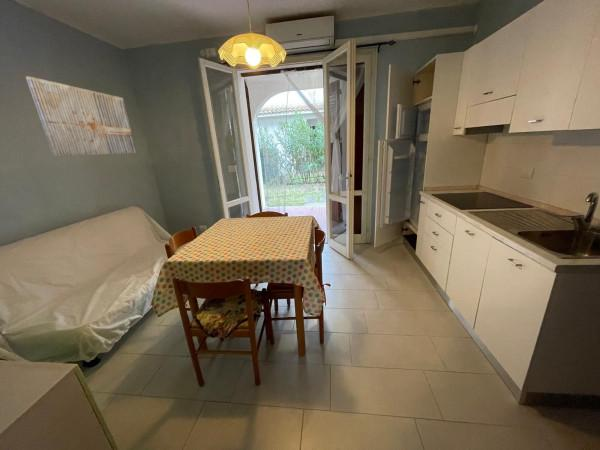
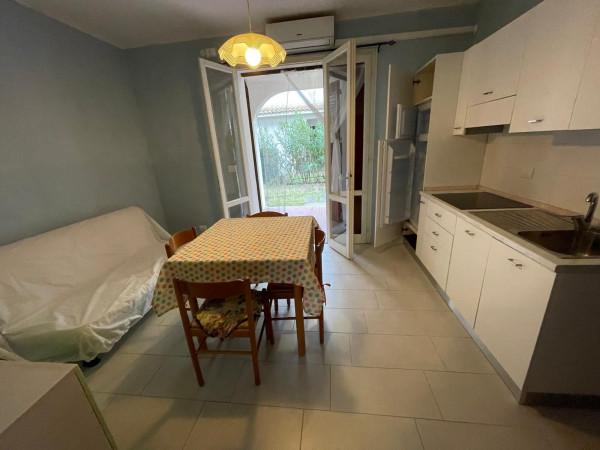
- wall art (92, 123)
